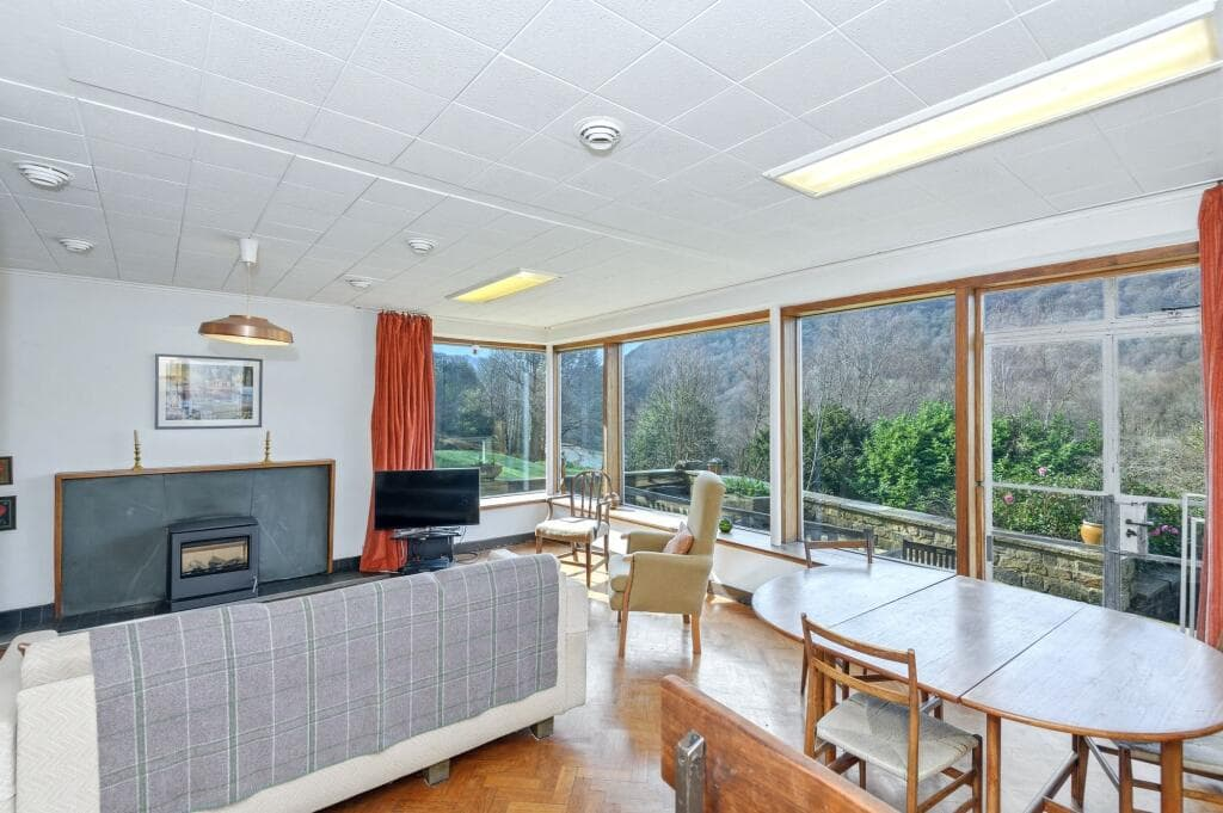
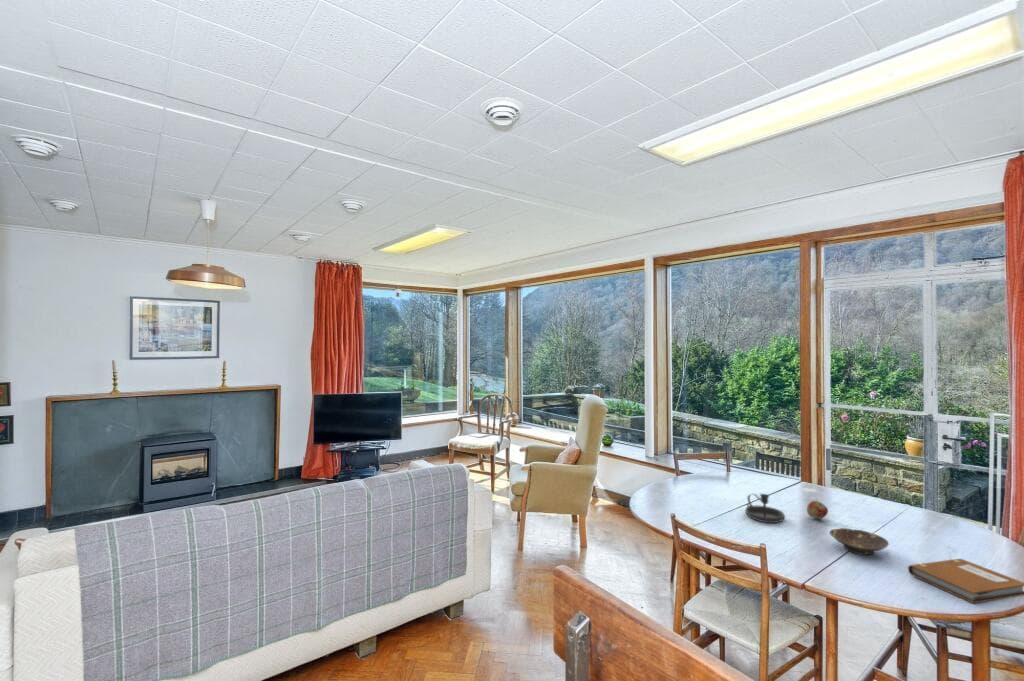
+ candlestick (763, 505)
+ notebook (966, 578)
+ bowl (858, 543)
+ fruit (817, 510)
